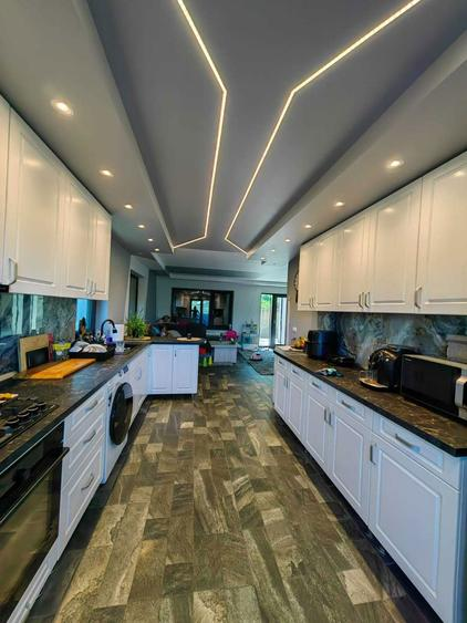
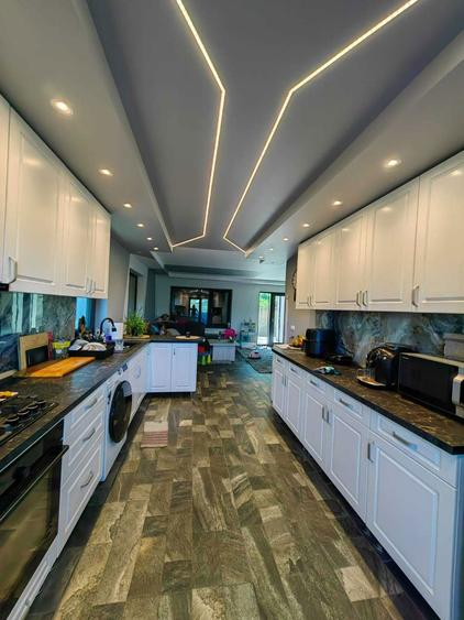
+ rug (155, 432)
